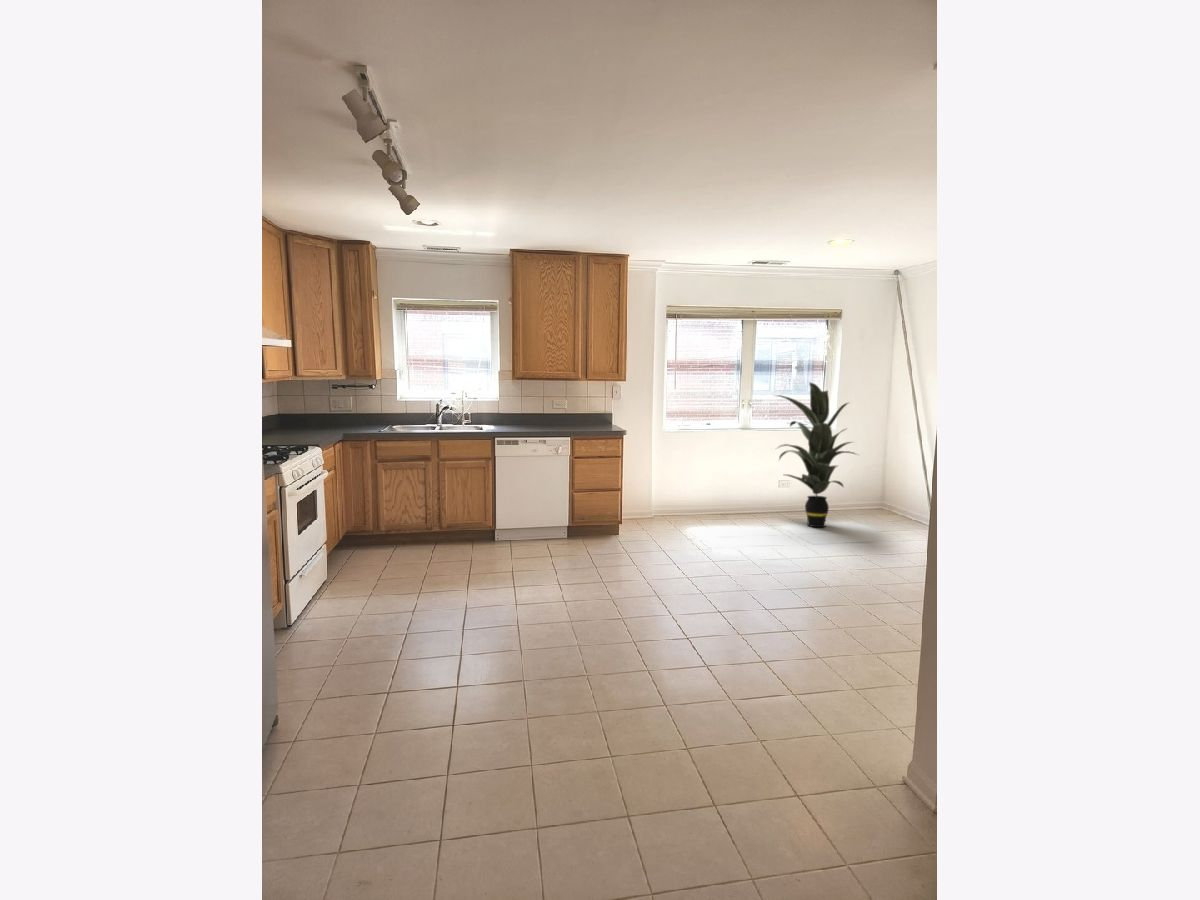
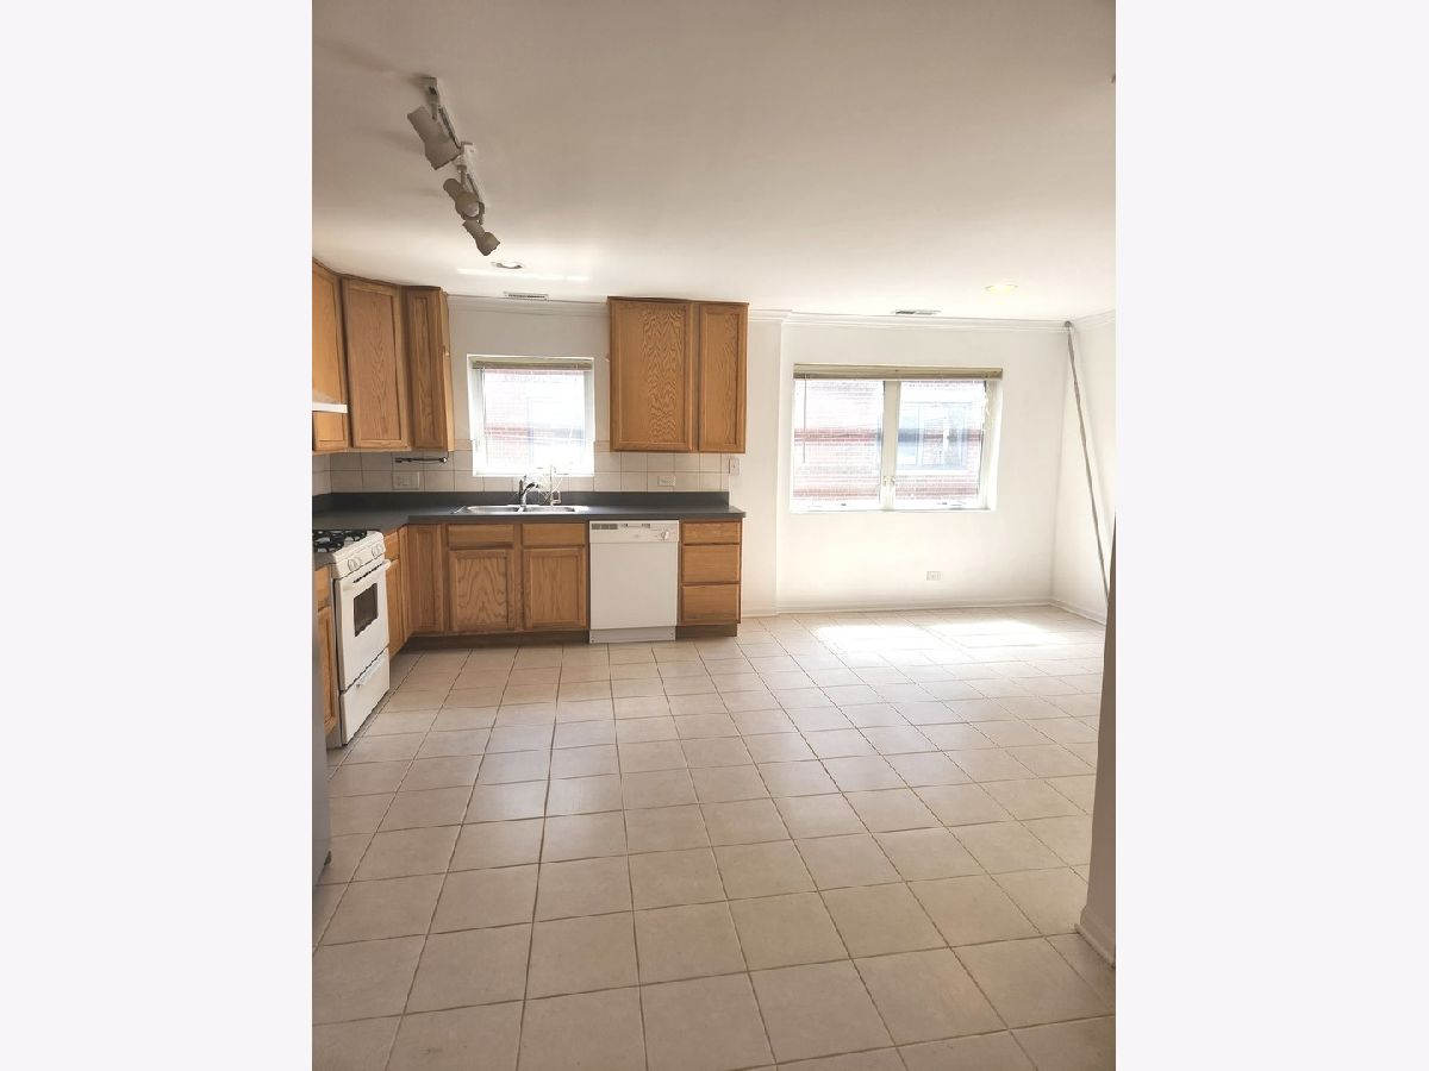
- indoor plant (812, 454)
